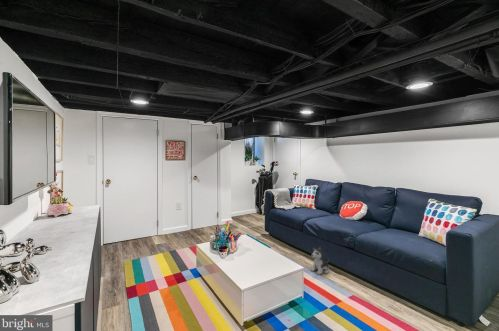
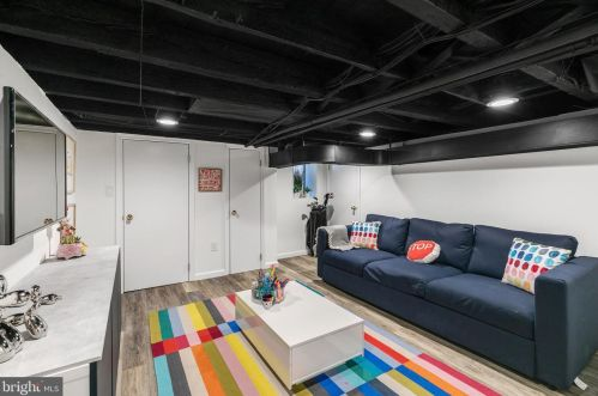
- plush toy (320, 257)
